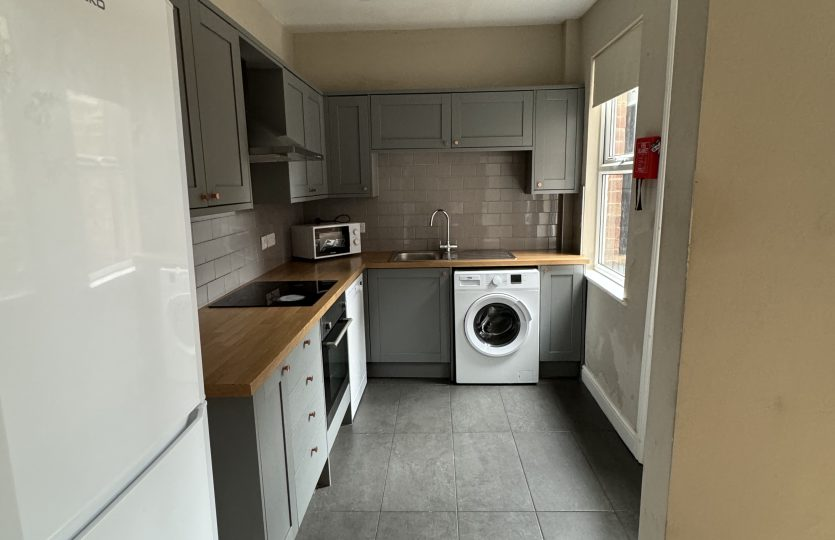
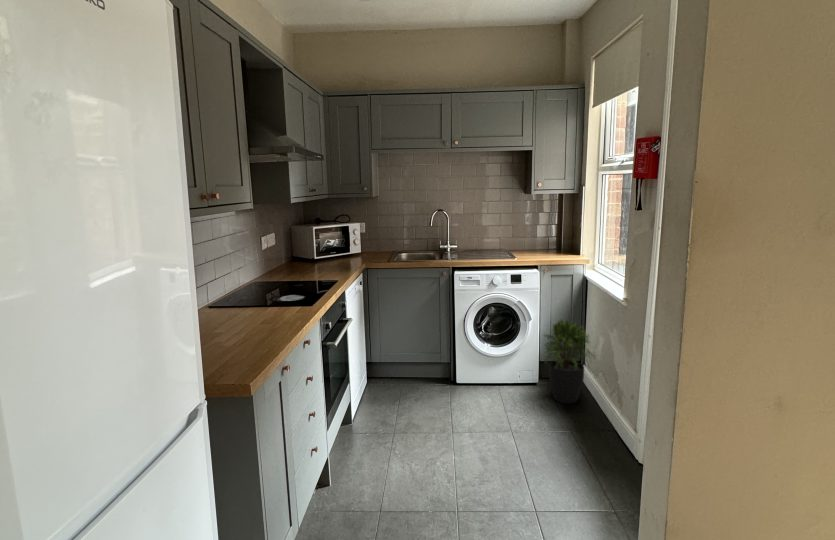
+ potted plant (567, 358)
